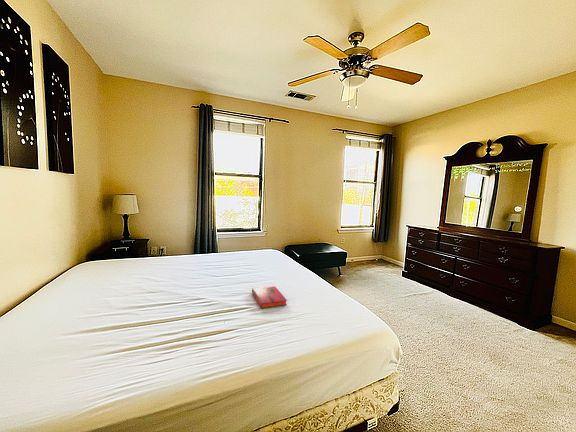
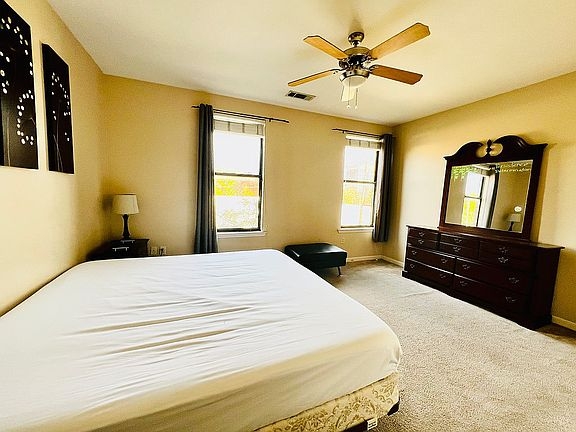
- hardback book (268, 296)
